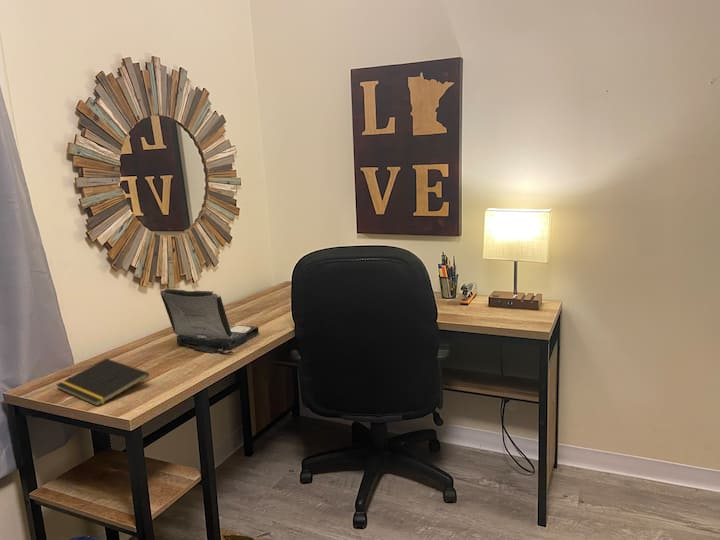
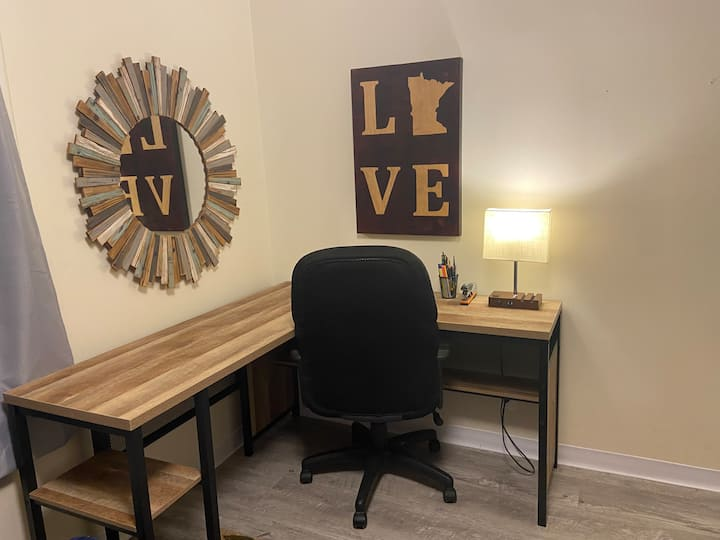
- laptop (211, 313)
- notepad (102, 380)
